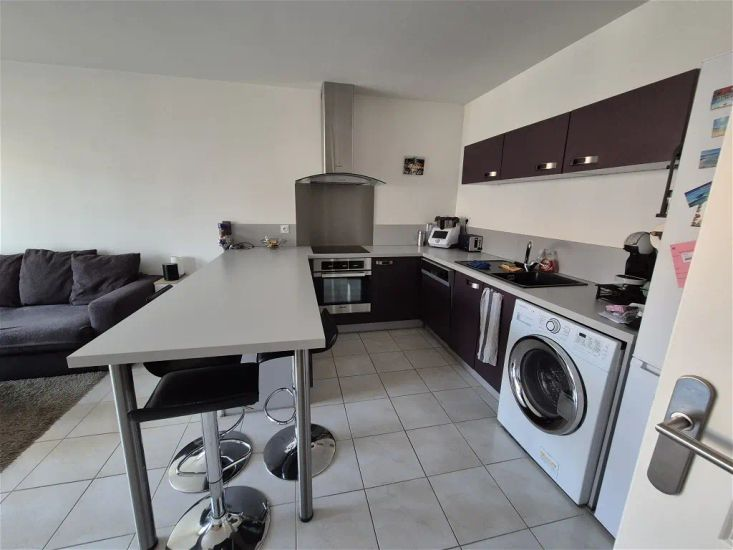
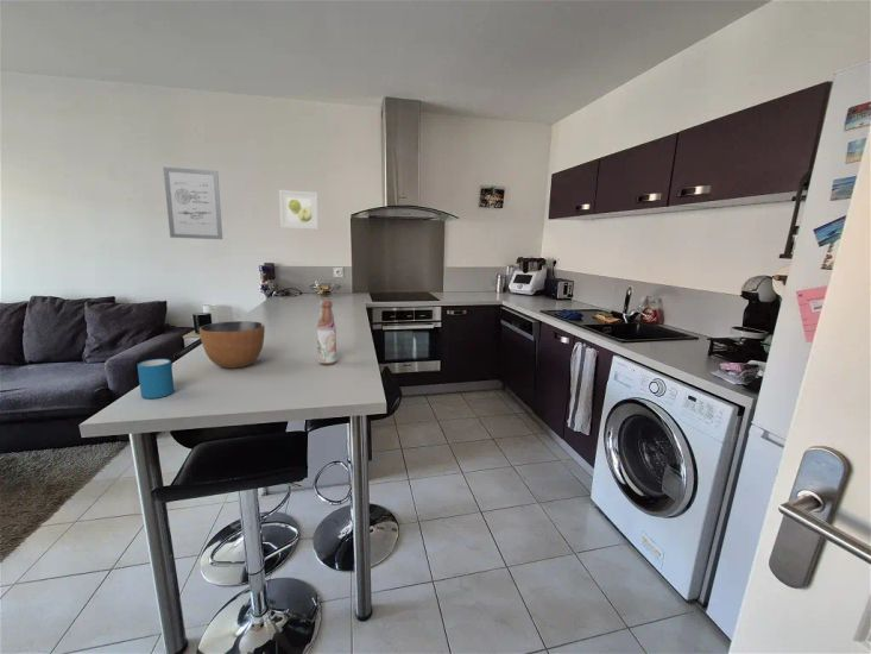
+ mug (160, 376)
+ bottle (326, 332)
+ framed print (298, 209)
+ wall art (194, 203)
+ bowl (234, 345)
